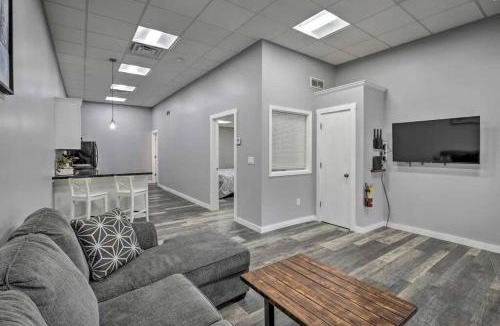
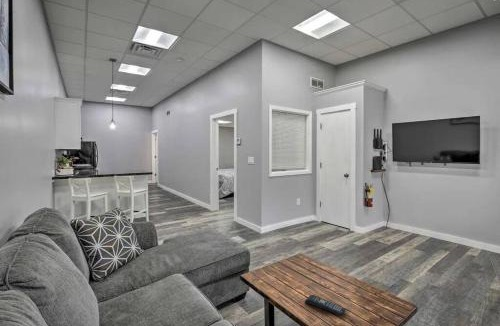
+ remote control (324, 304)
